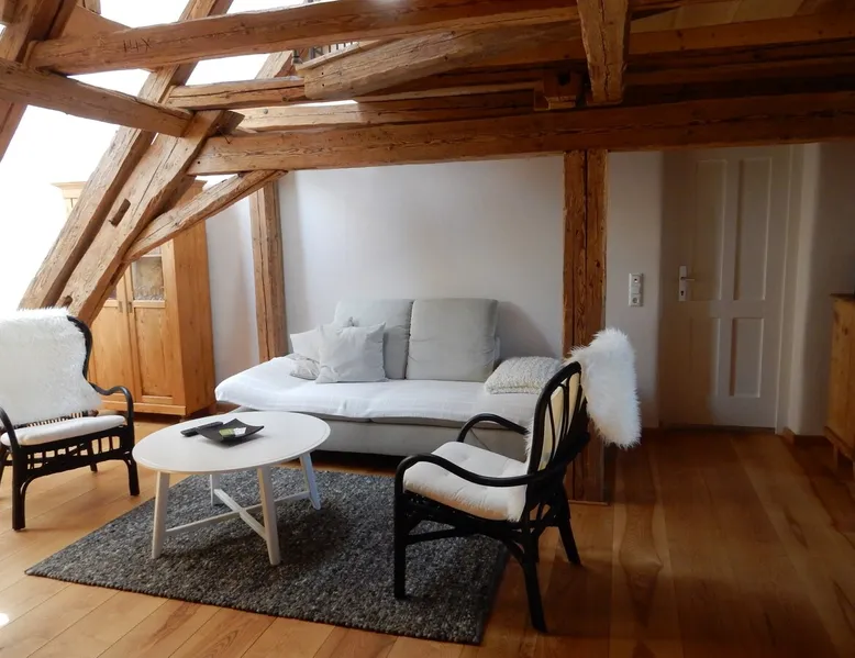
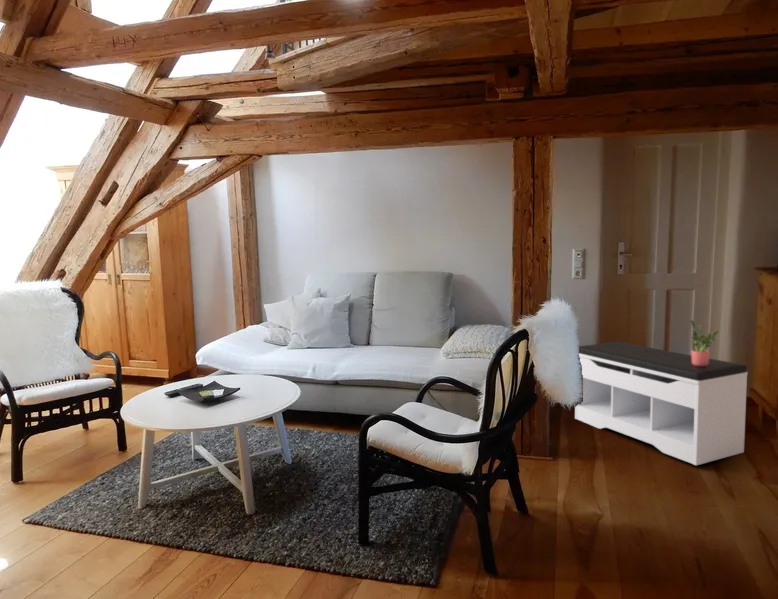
+ bench (652, 394)
+ potted plant (708, 342)
